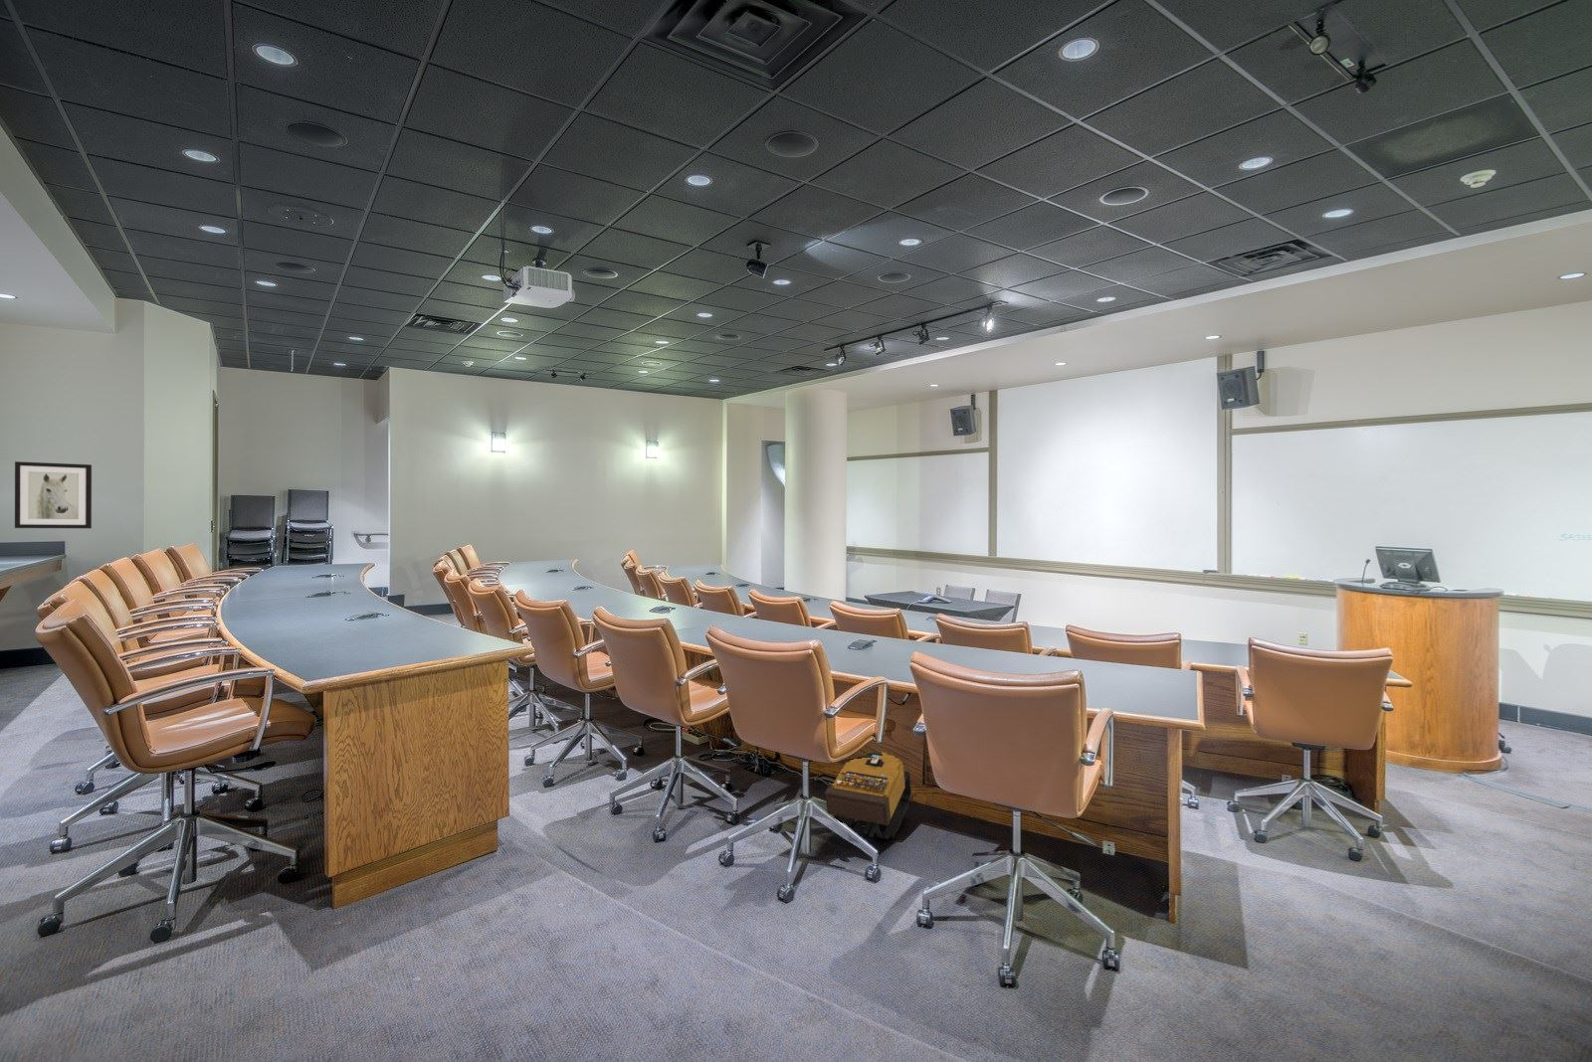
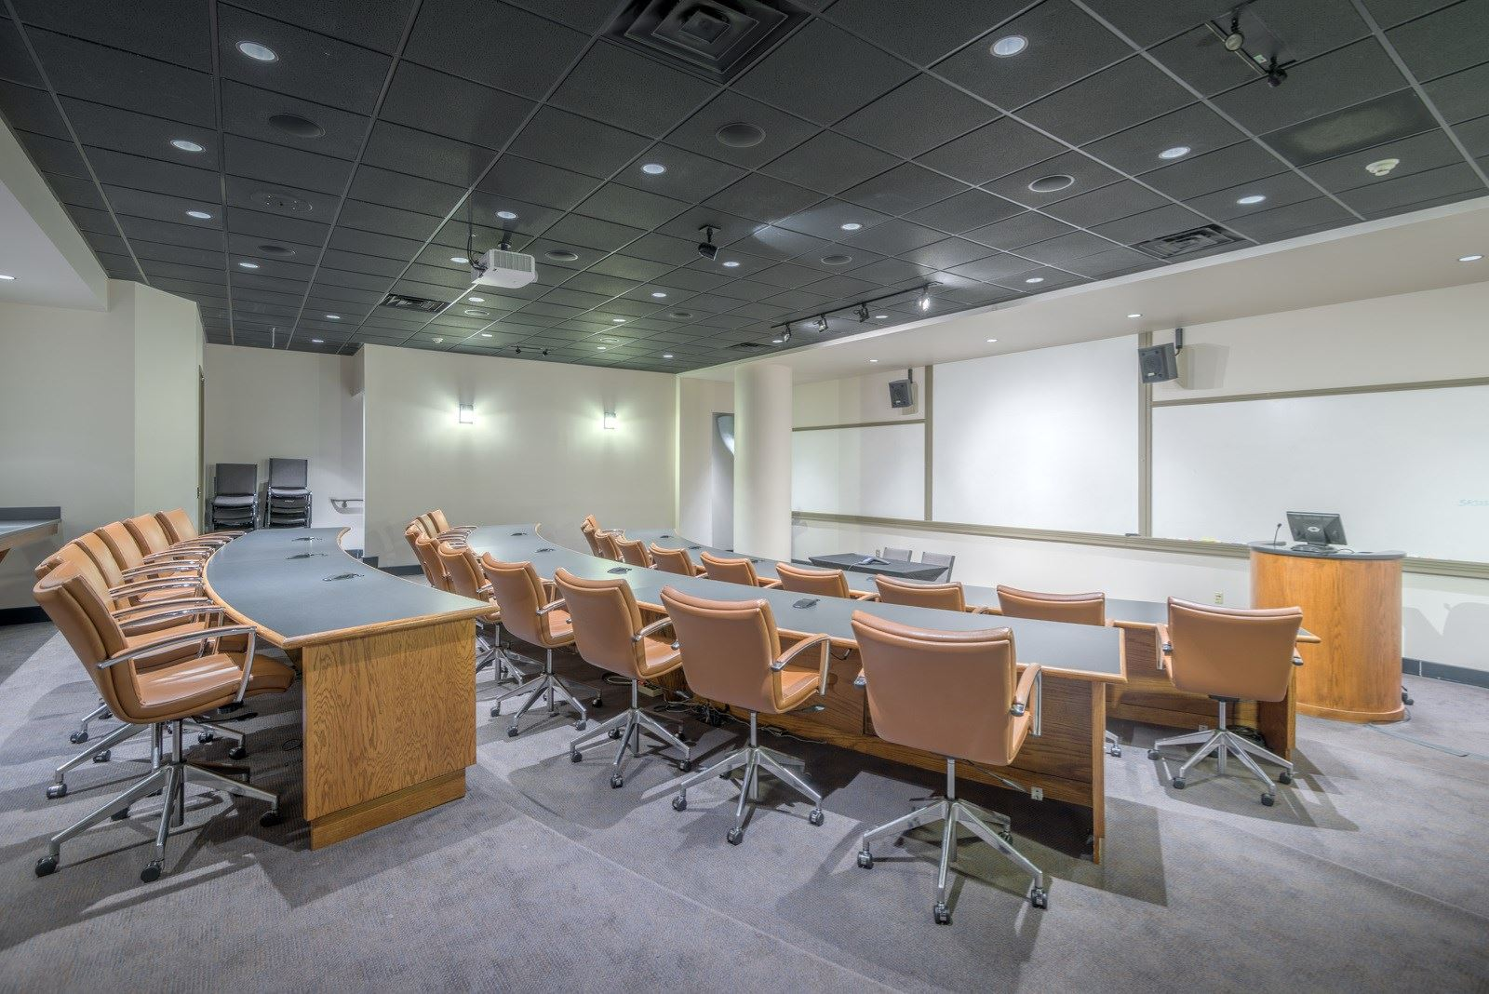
- backpack (869, 795)
- wall art (53, 495)
